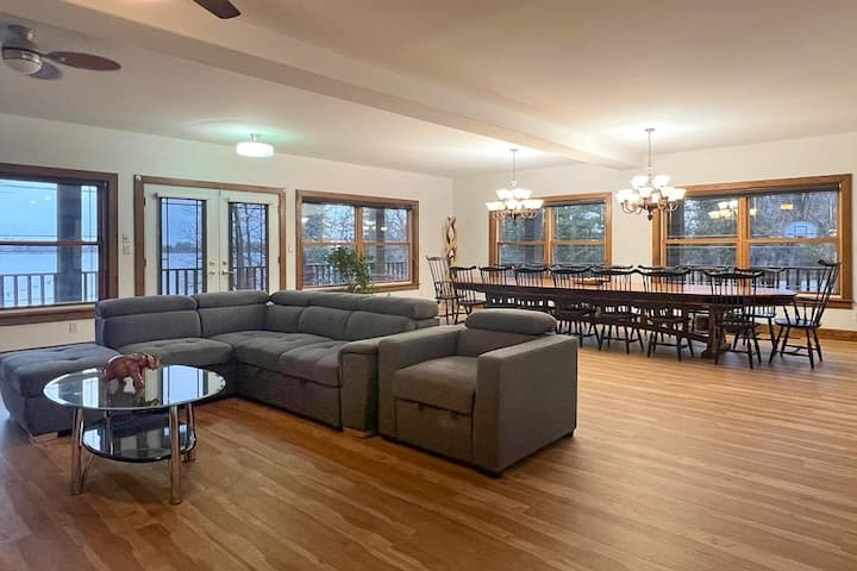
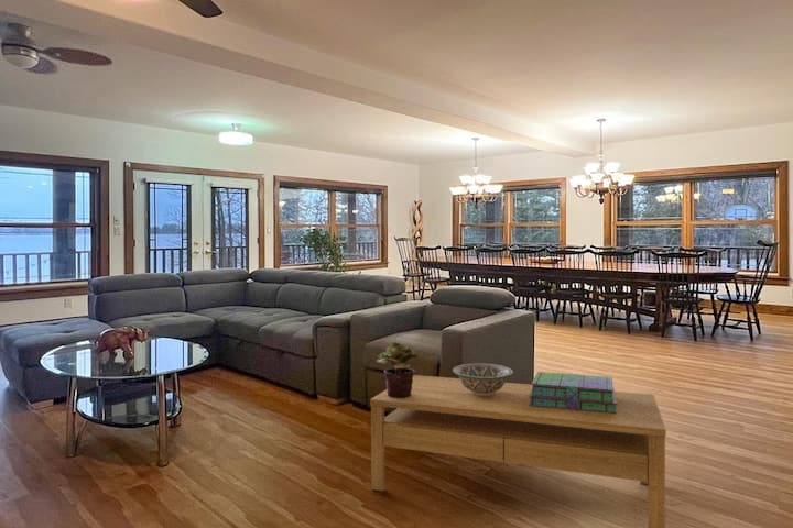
+ potted plant (395, 367)
+ stack of books (573, 389)
+ decorative bowl (482, 381)
+ coffee table (513, 441)
